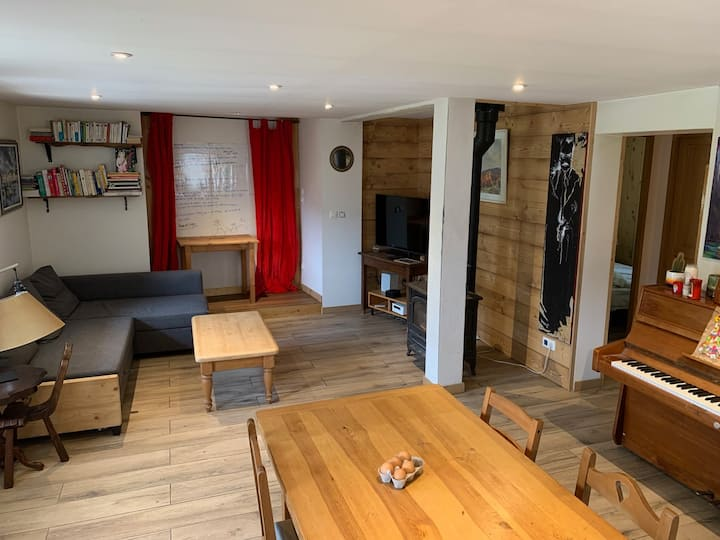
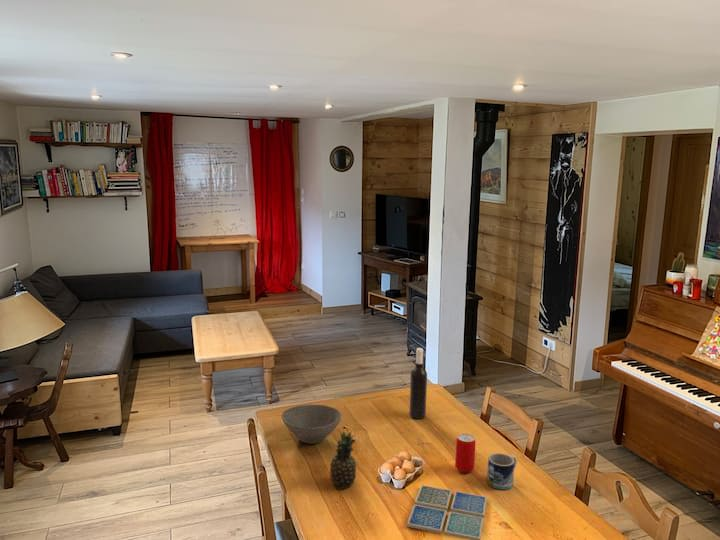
+ drink coaster (449, 512)
+ beverage can (465, 453)
+ mug (504, 469)
+ wine bottle (418, 382)
+ bowl (311, 426)
+ fruit (343, 457)
